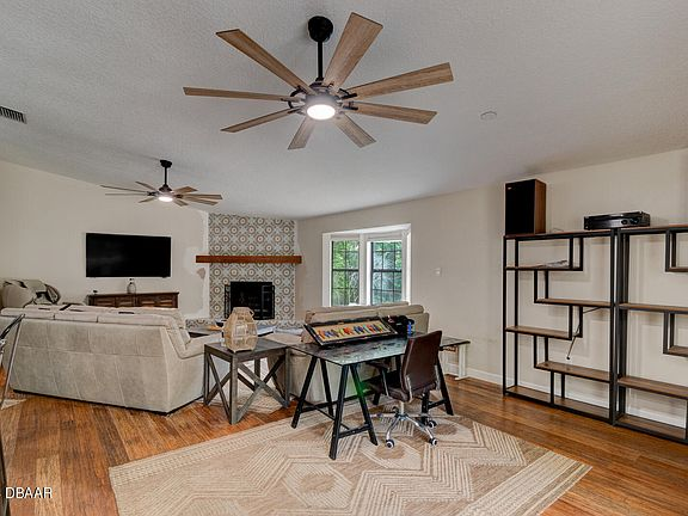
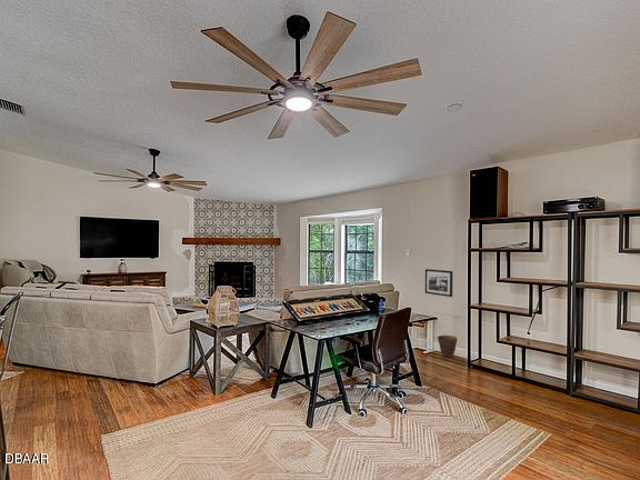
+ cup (447, 347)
+ picture frame (438, 282)
